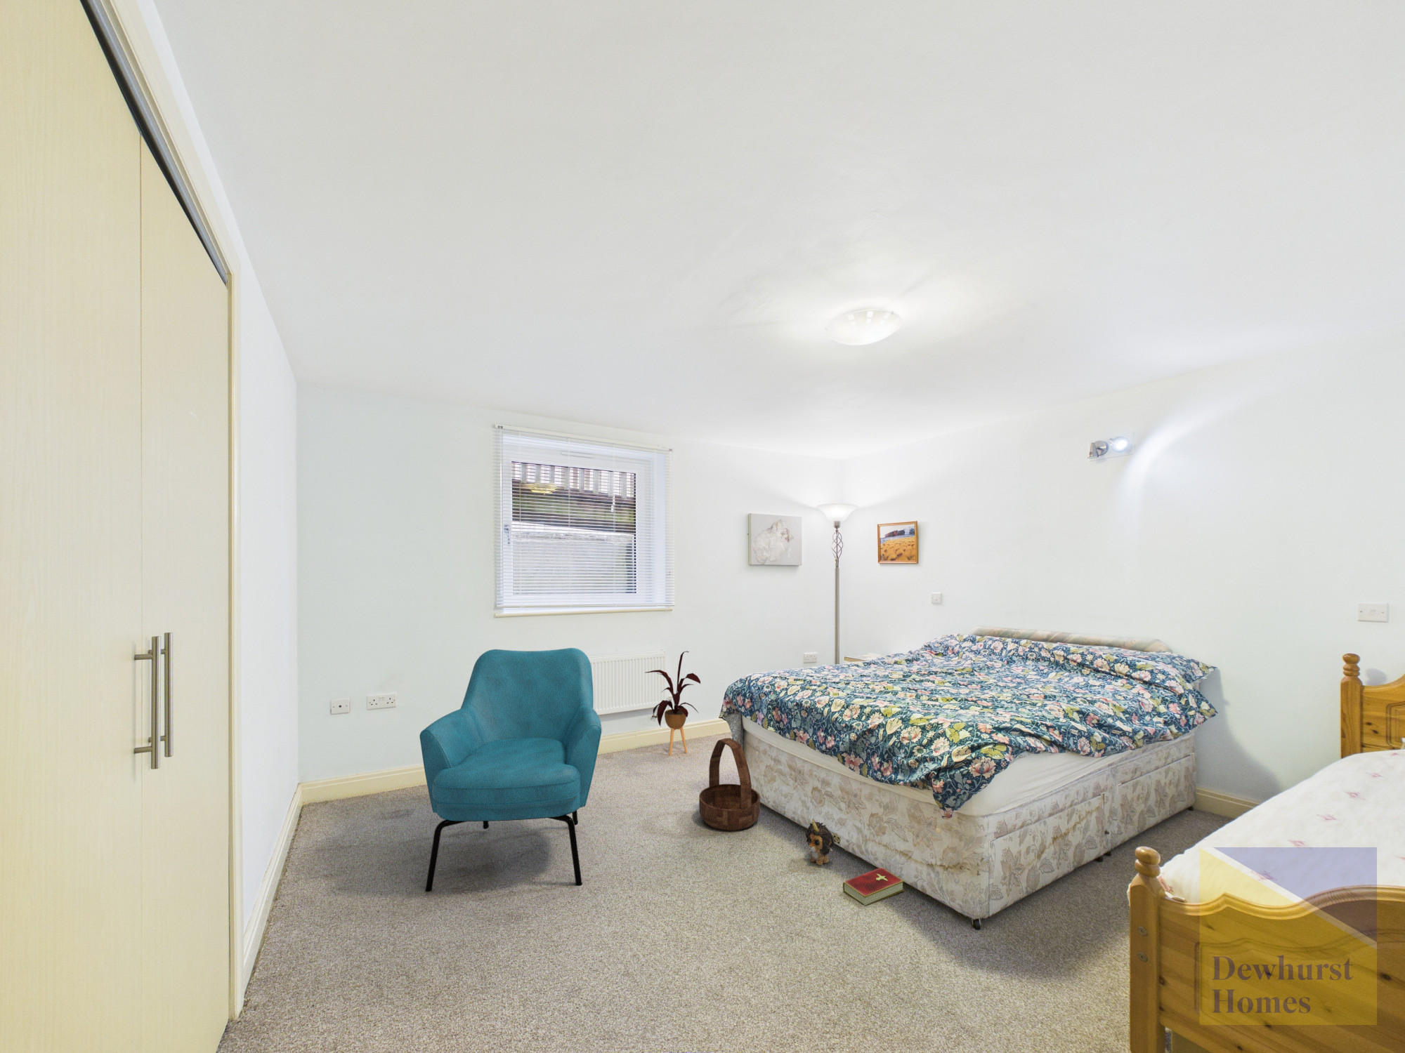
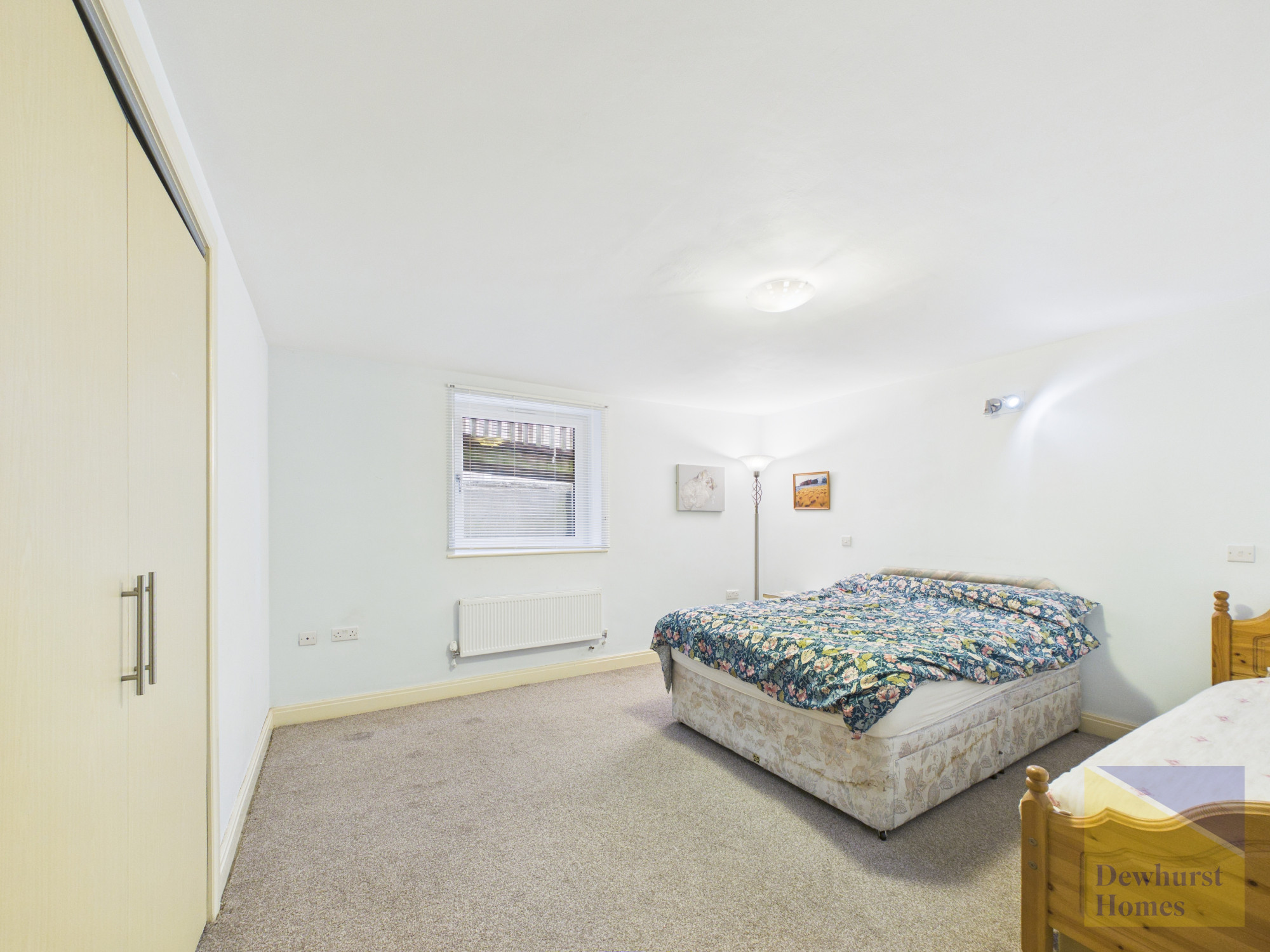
- house plant (672, 702)
- armchair (521, 757)
- basket (729, 784)
- plush toy (819, 838)
- hardcover book (873, 885)
